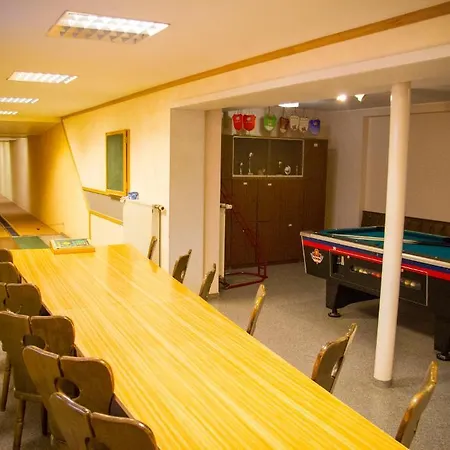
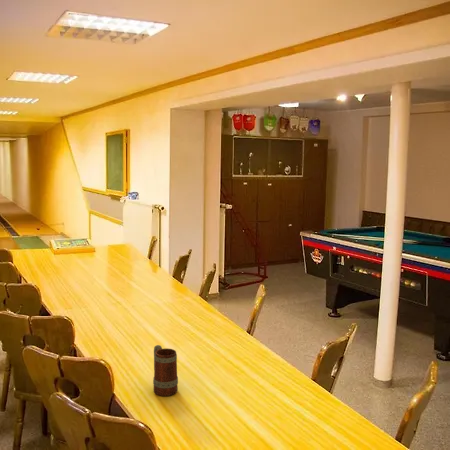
+ beer mug (163, 369)
